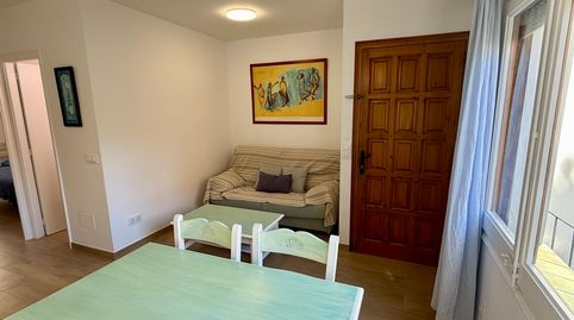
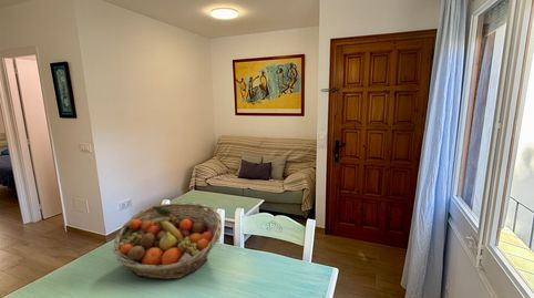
+ fruit basket (170, 237)
